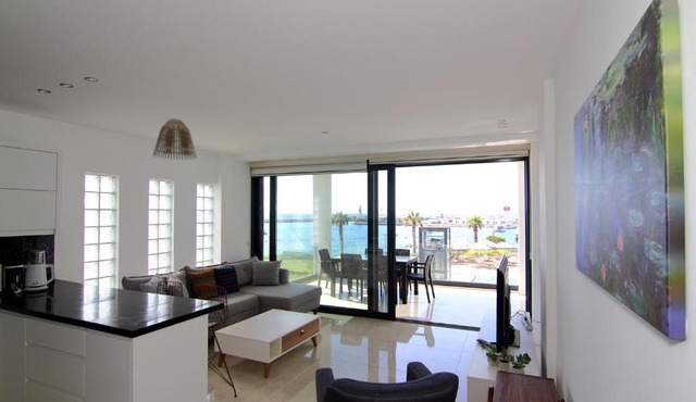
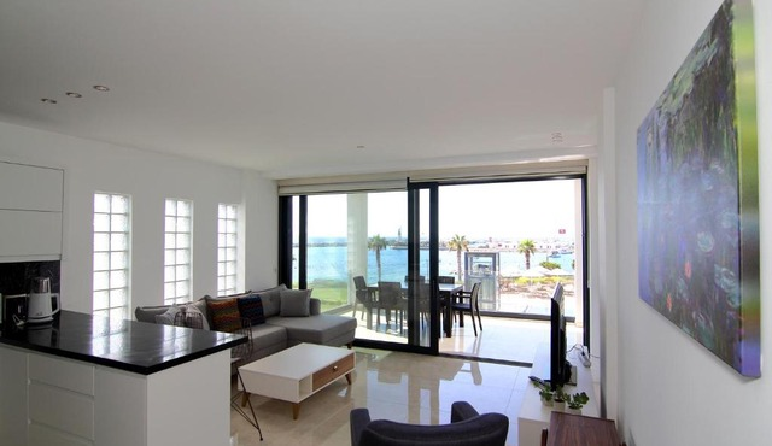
- lamp shade (174, 138)
